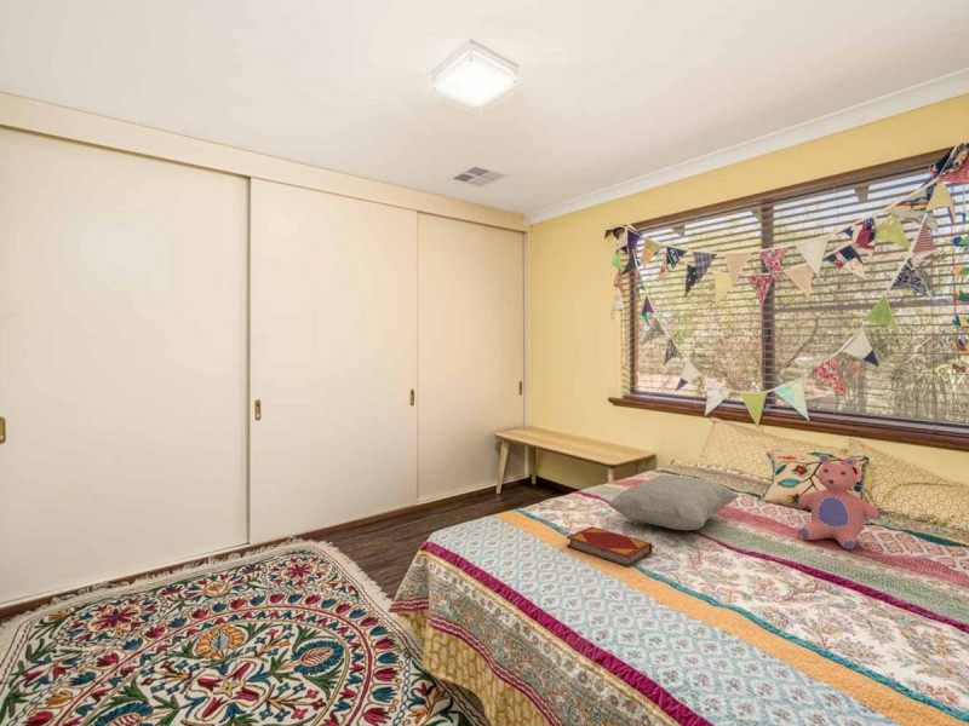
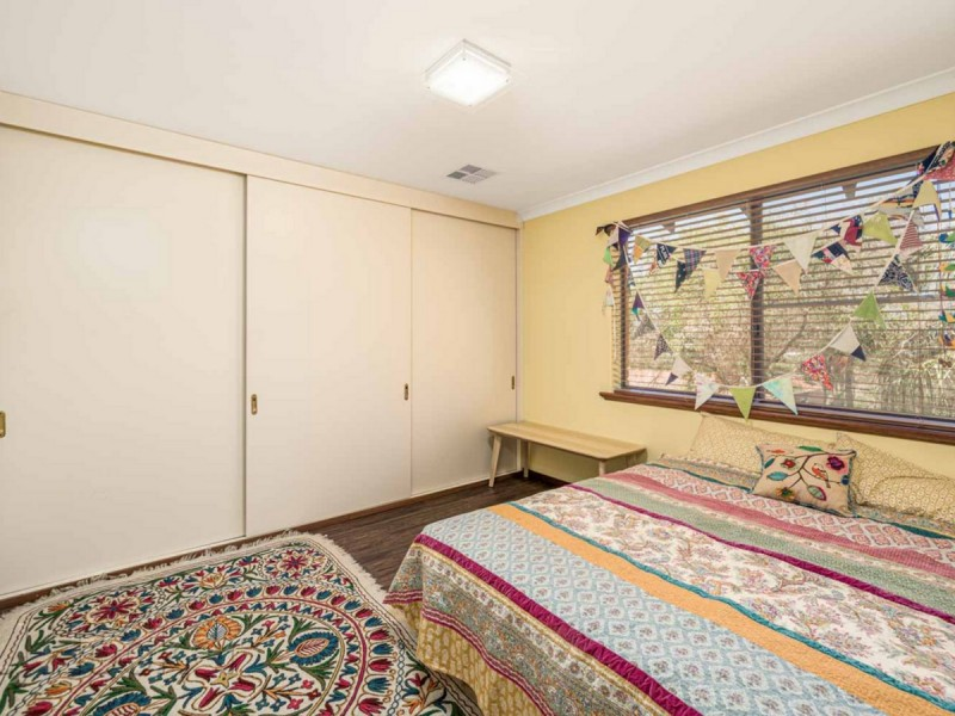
- hardback book (608, 544)
- teddy bear (833, 497)
- cushion (675, 500)
